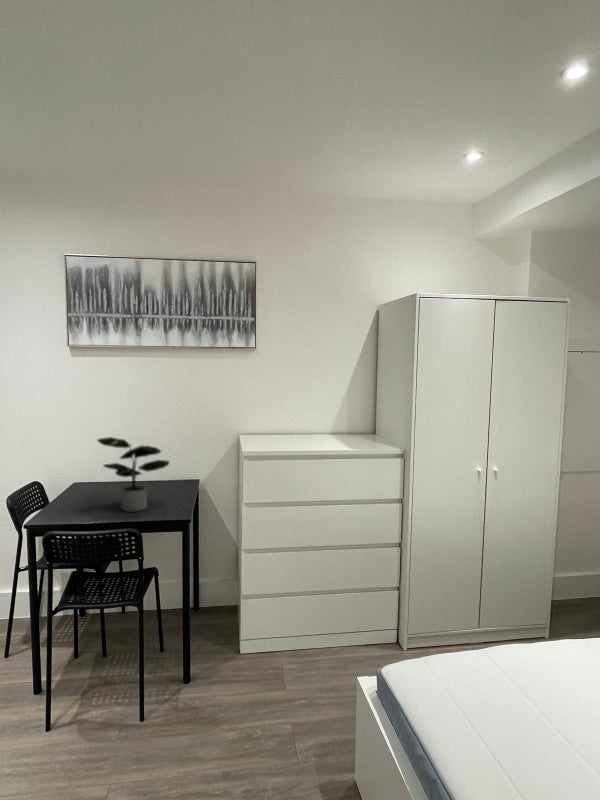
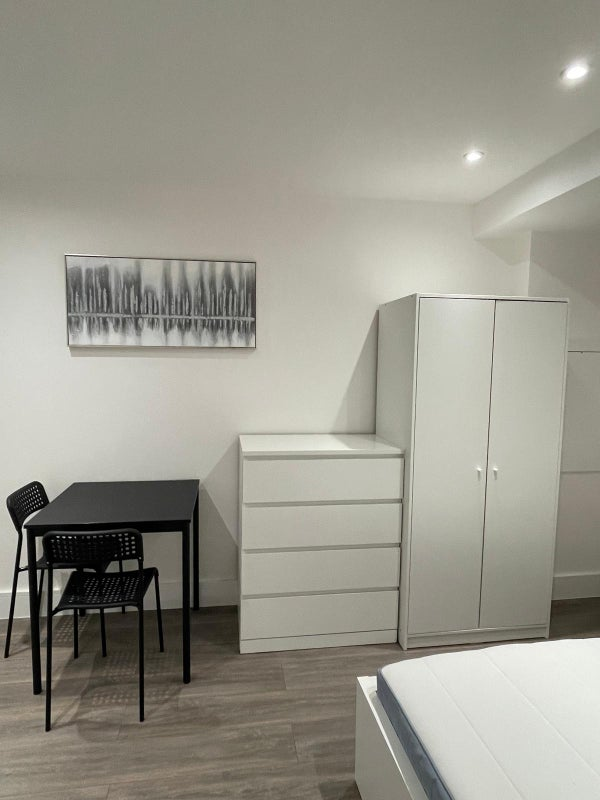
- potted plant (134, 472)
